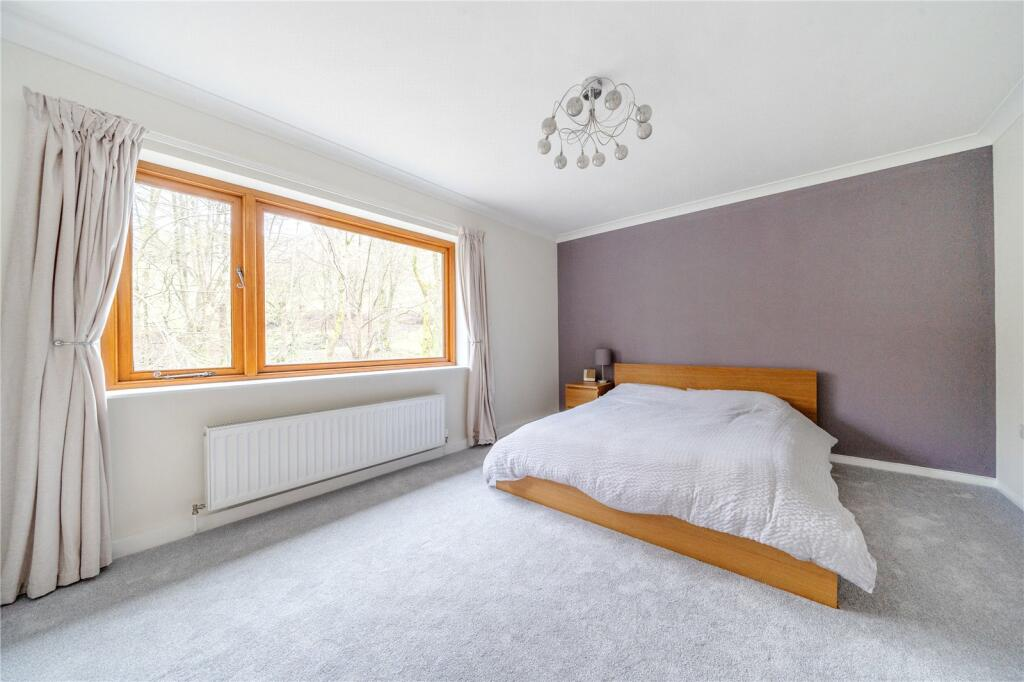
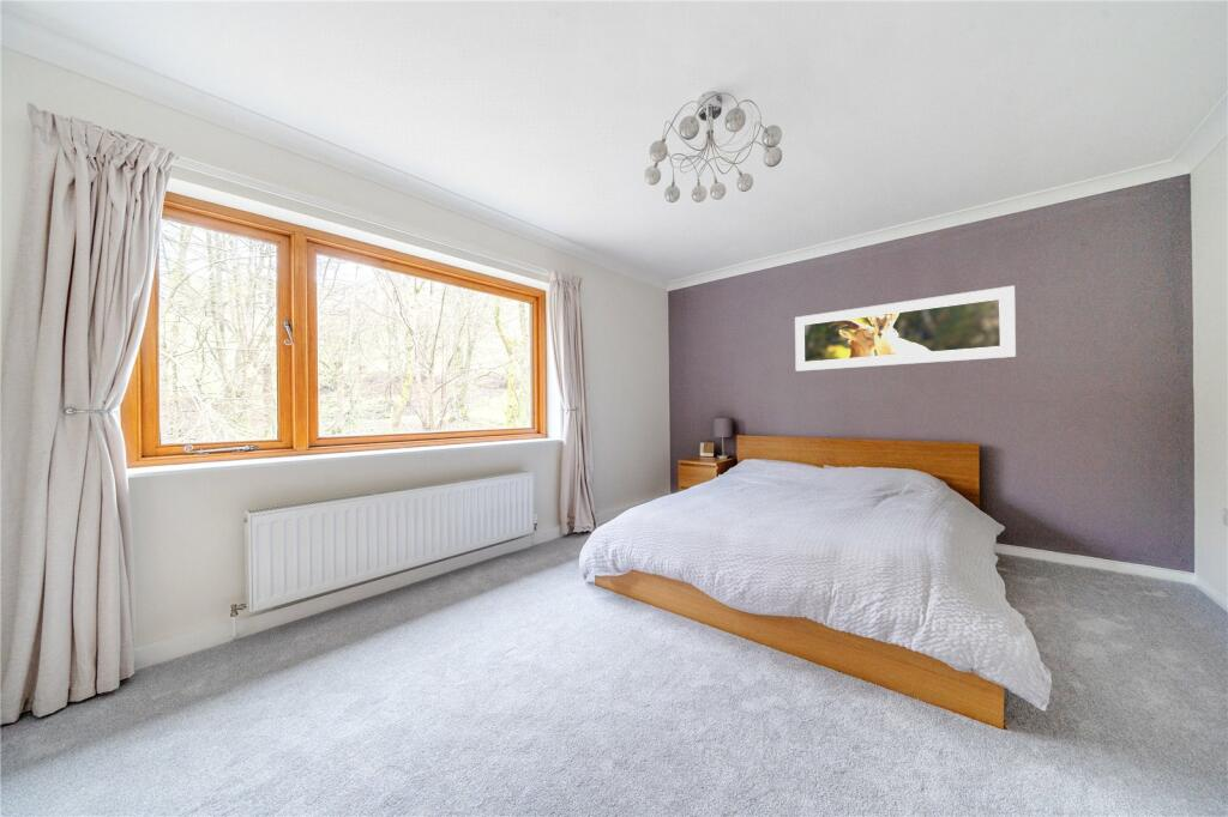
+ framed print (890, 334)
